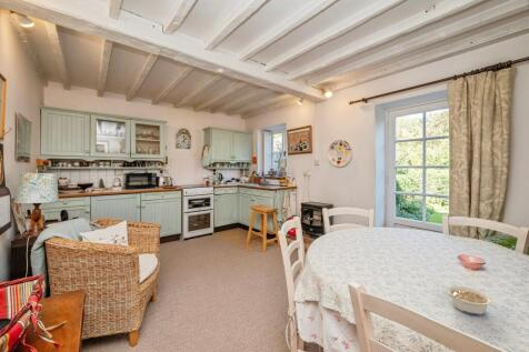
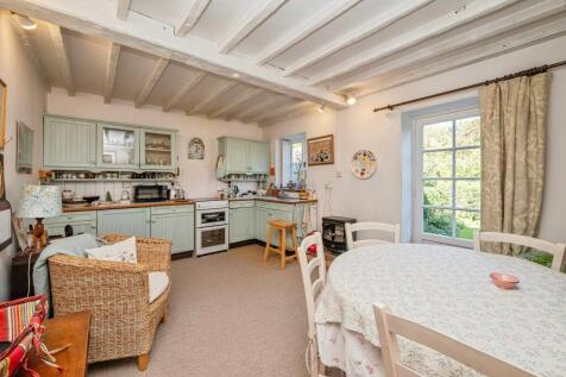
- legume (468, 300)
